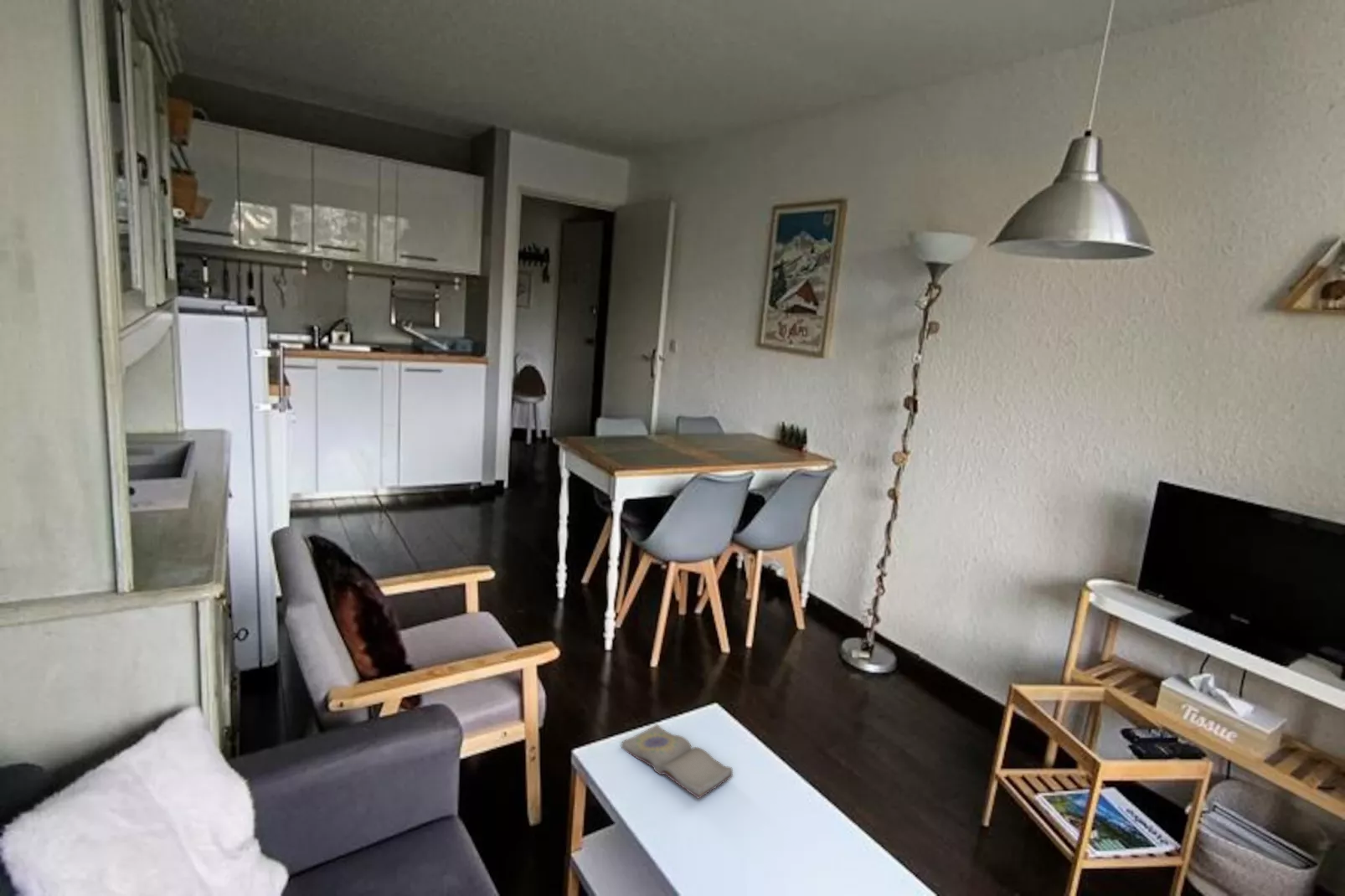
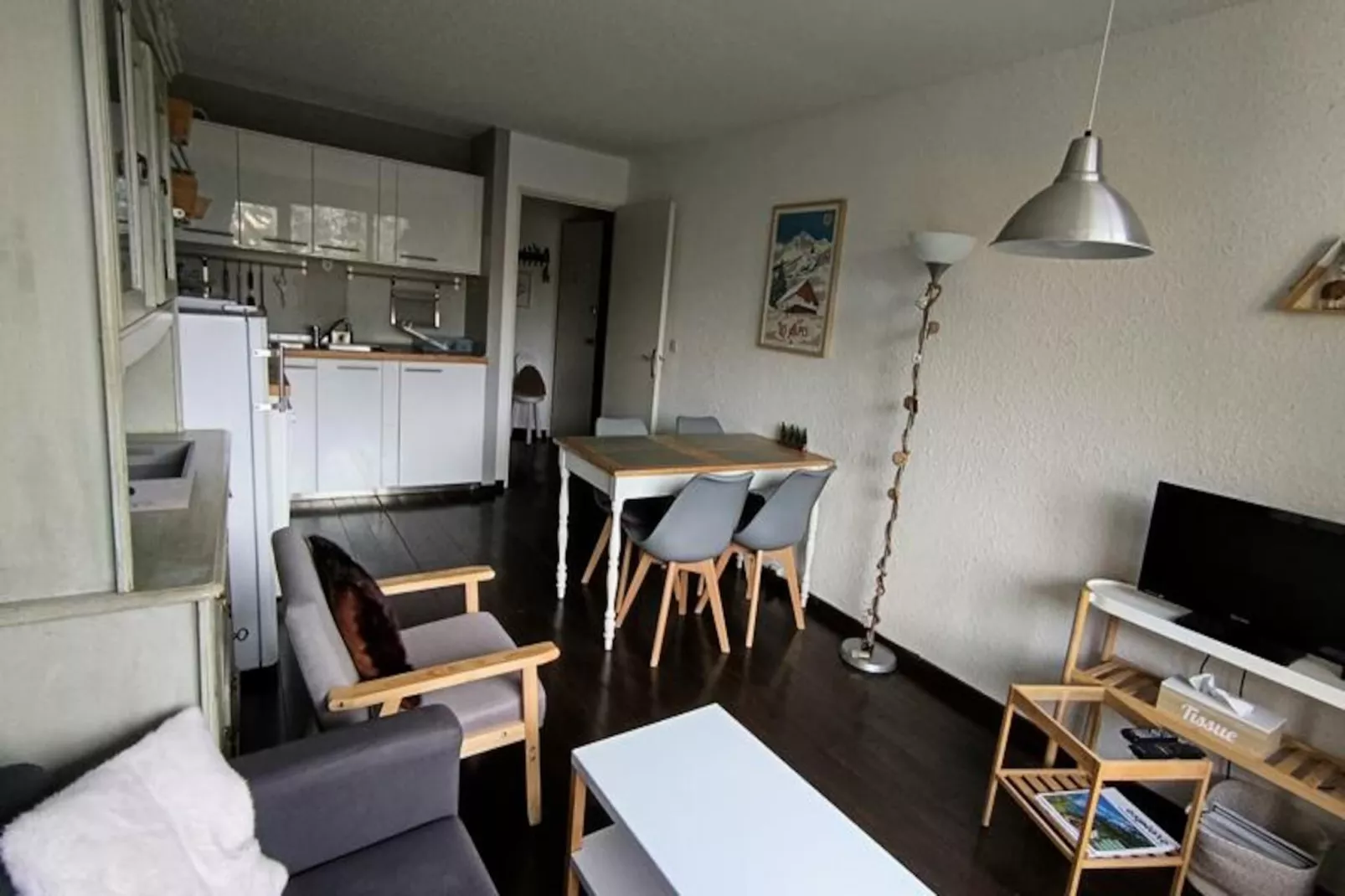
- diary (676, 757)
